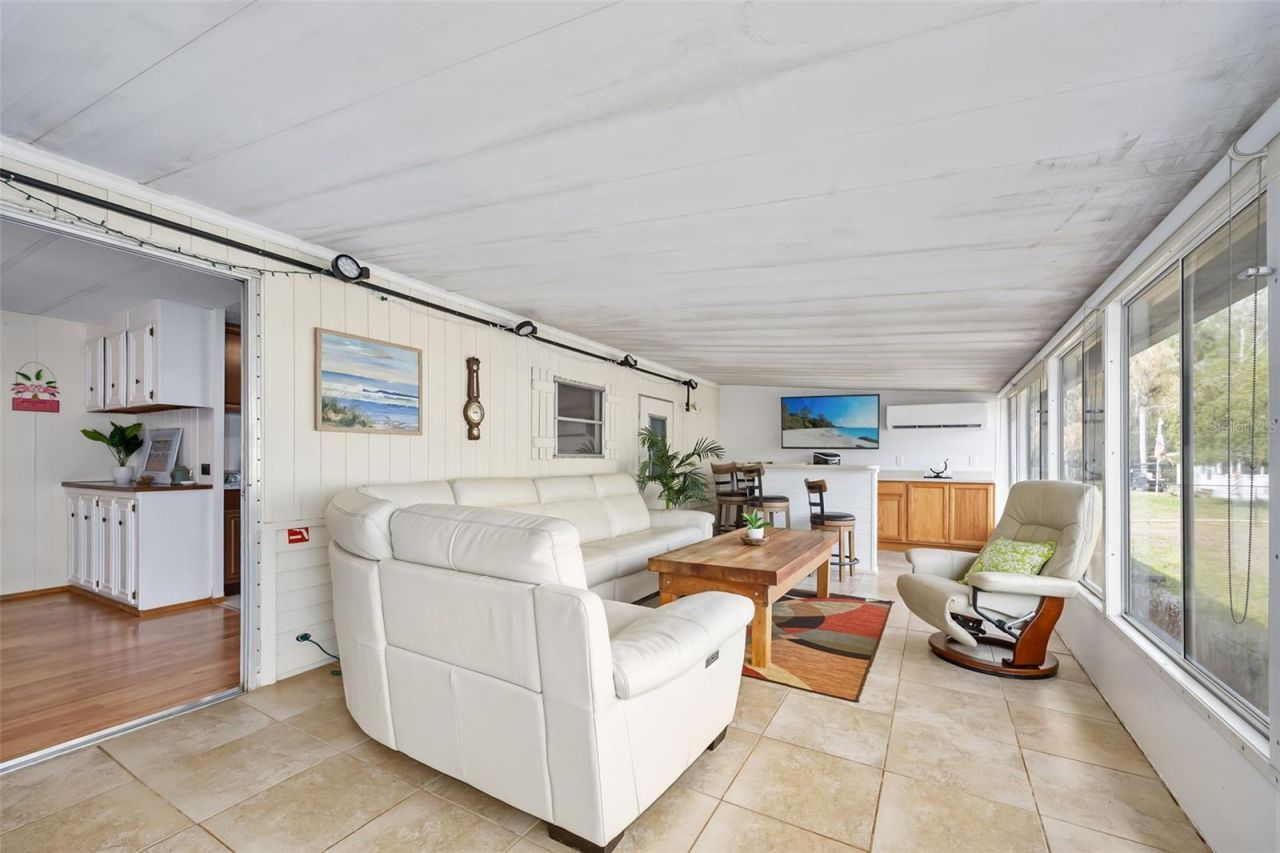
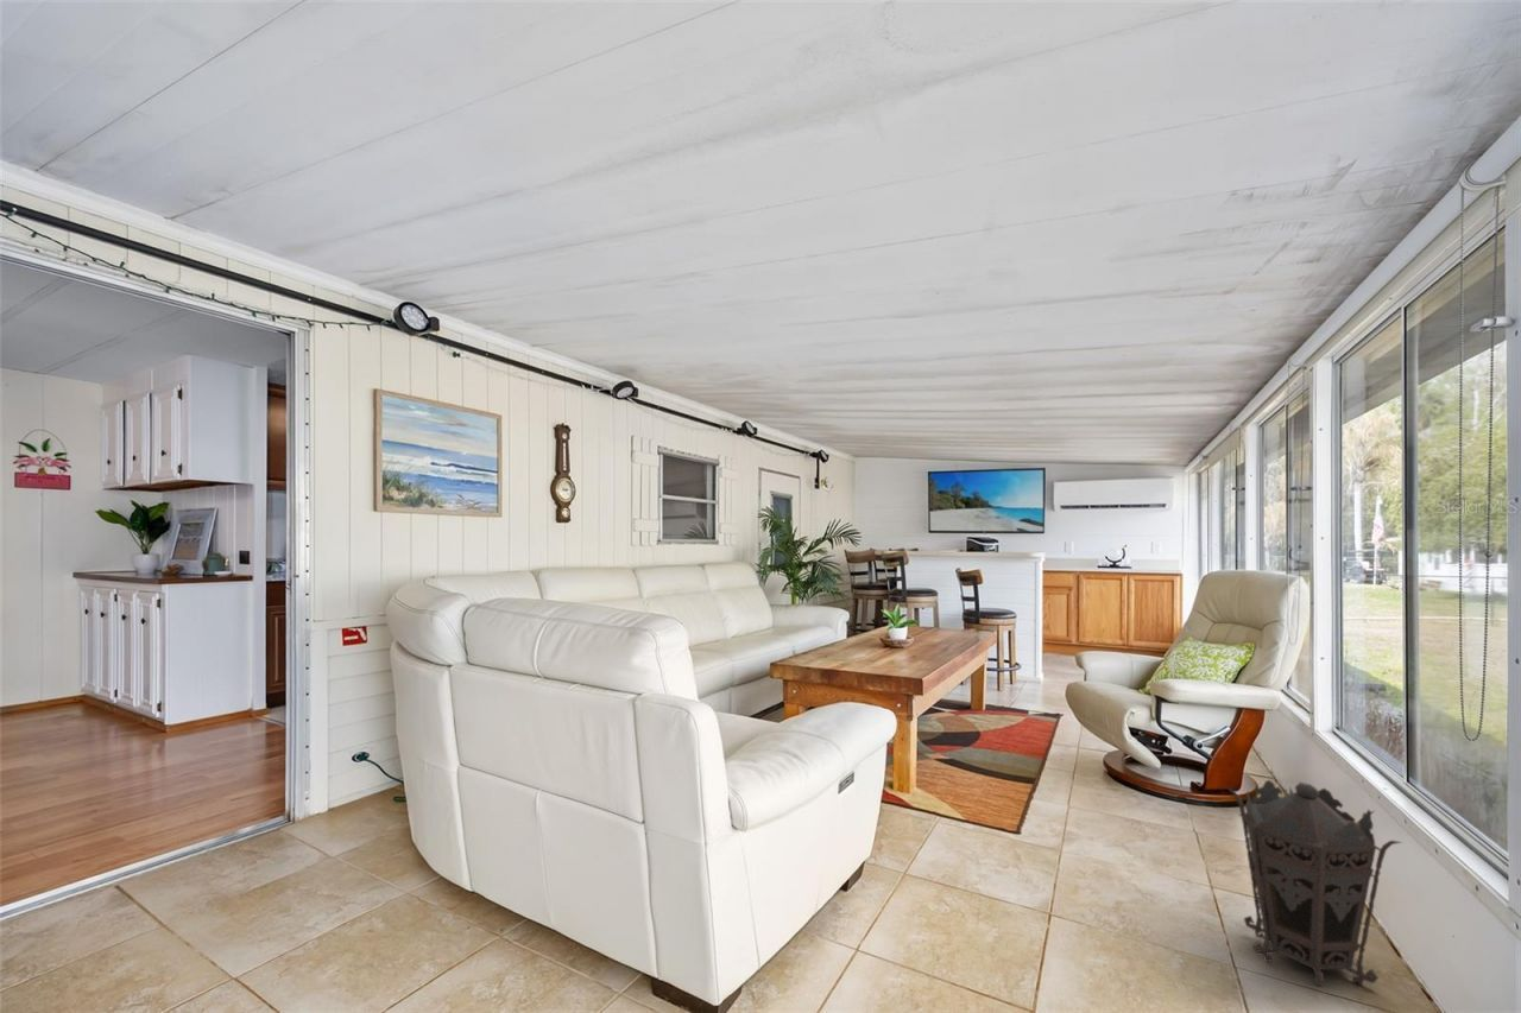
+ lantern (1306, 872)
